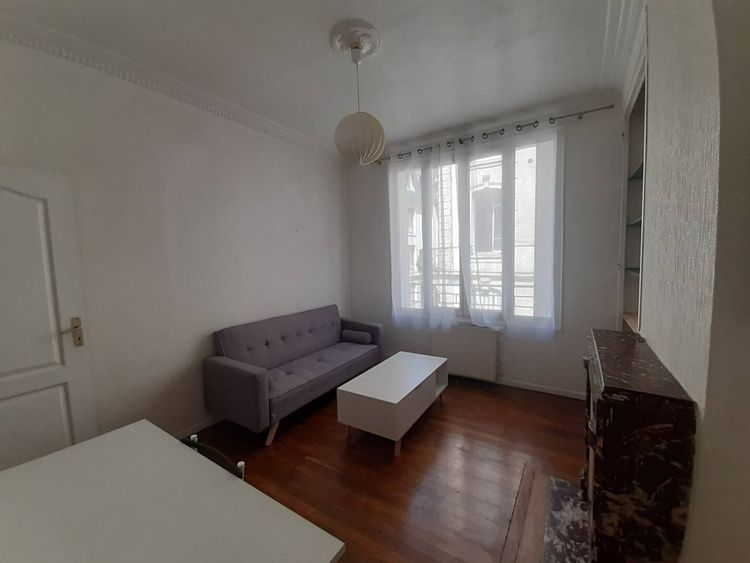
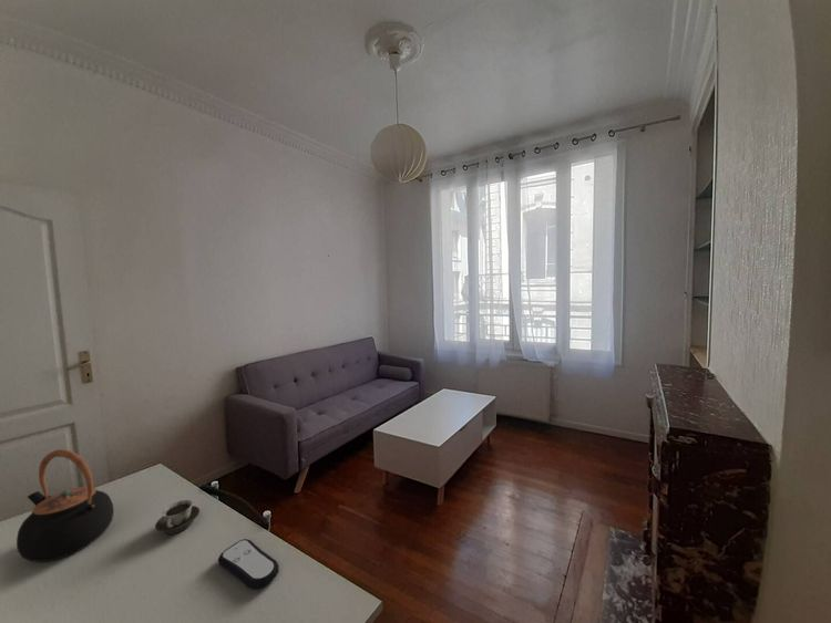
+ teapot (61, 495)
+ remote control (249, 562)
+ cup (177, 517)
